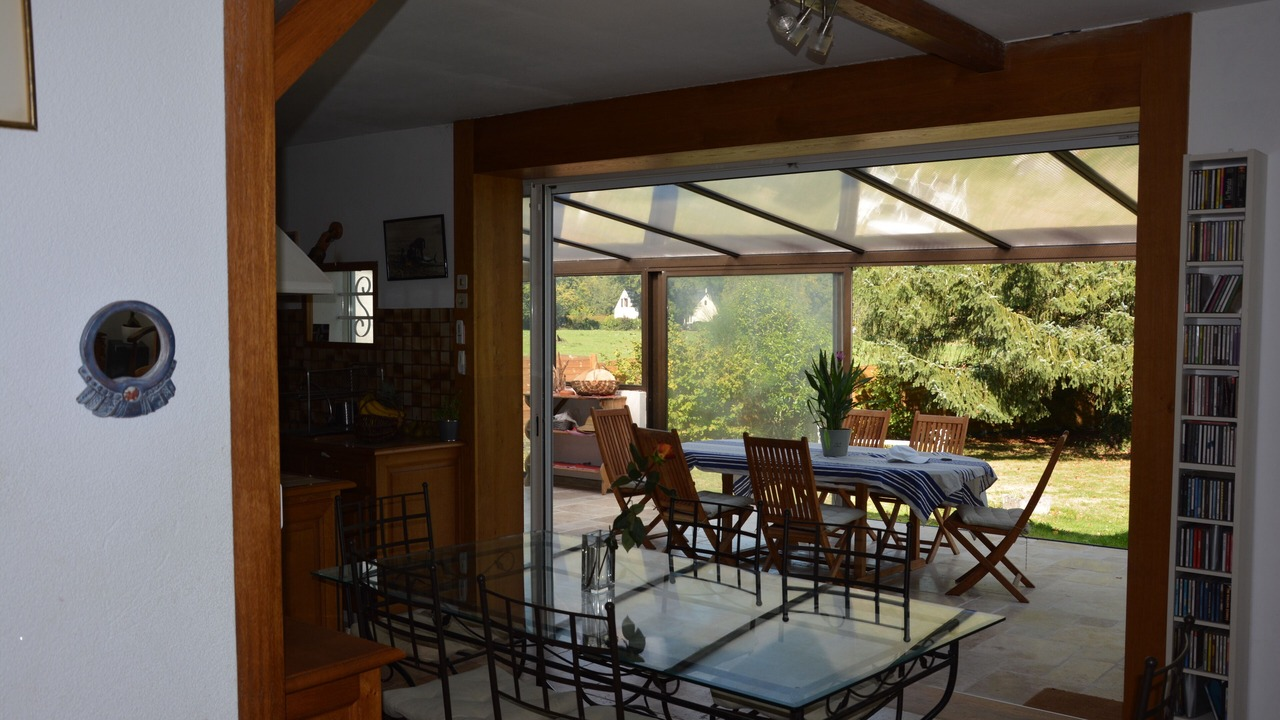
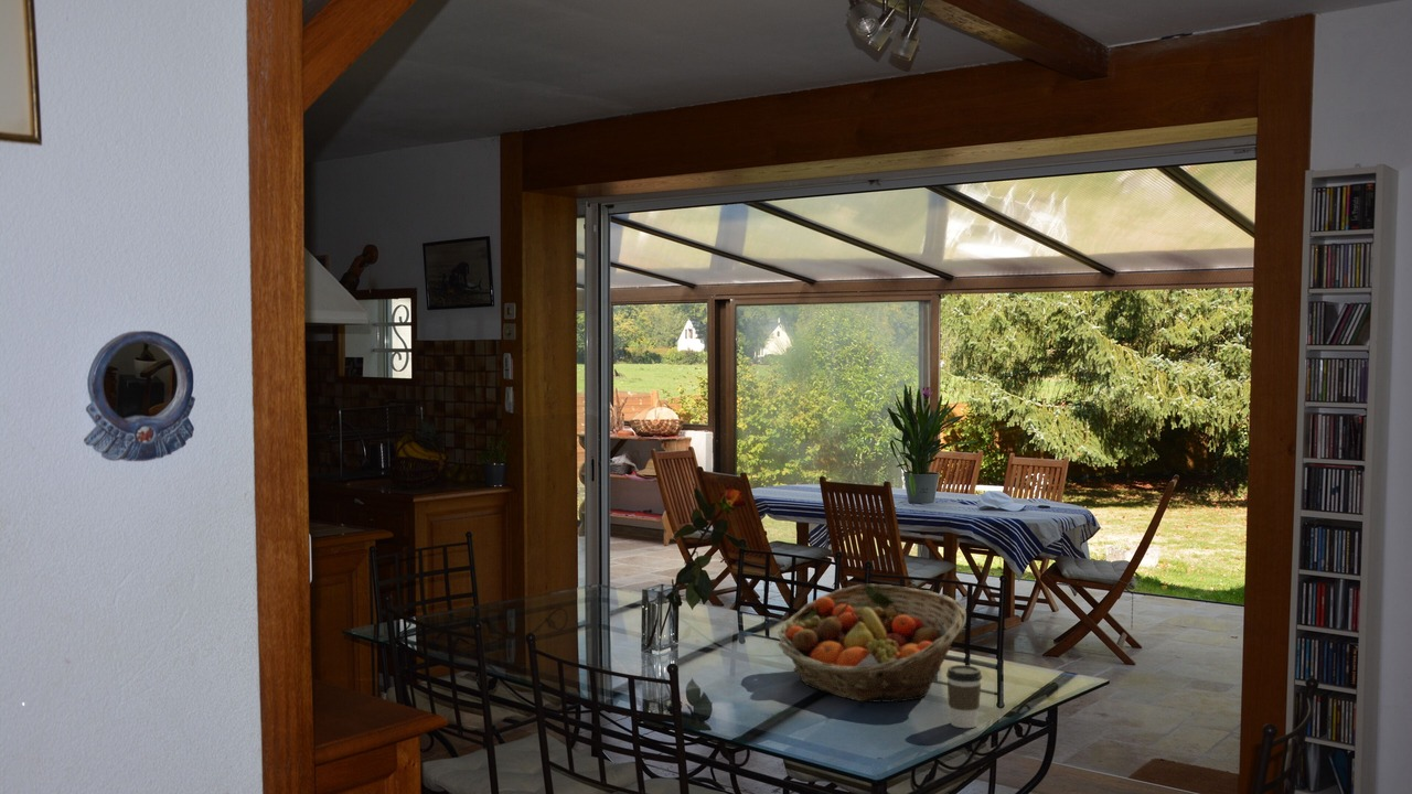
+ fruit basket (869, 640)
+ coffee cup (963, 696)
